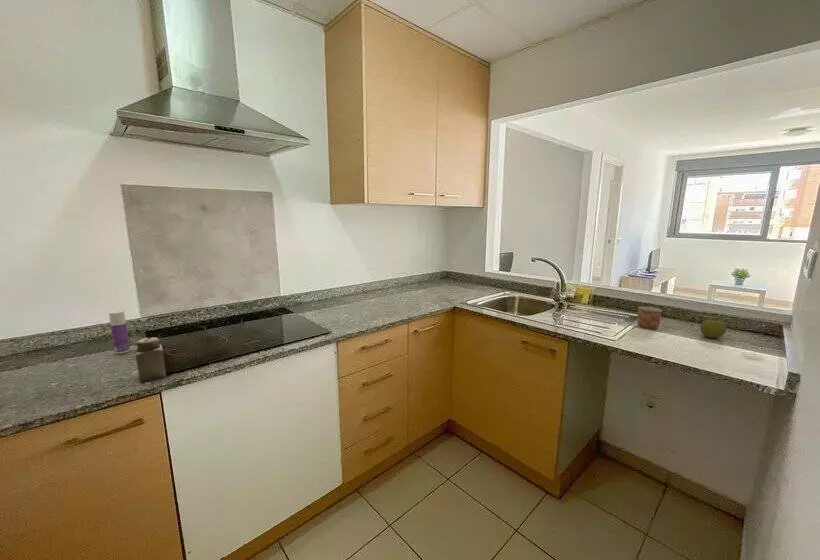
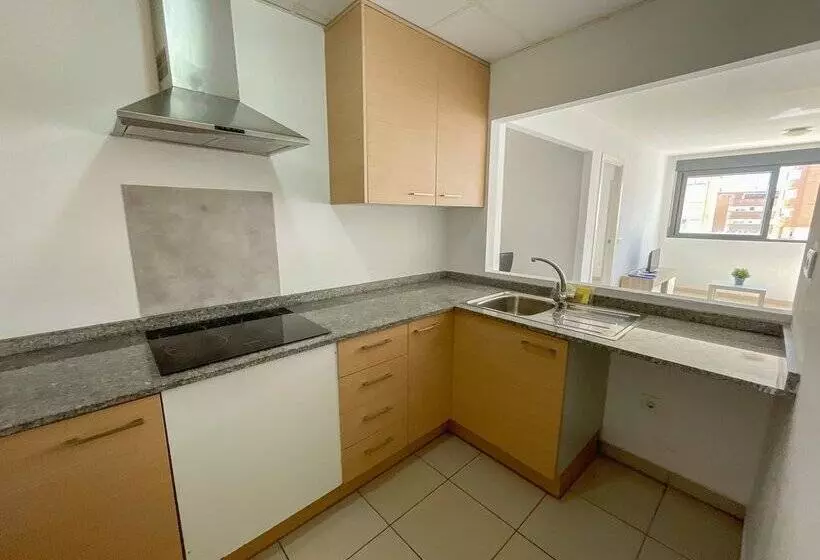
- apple (712, 328)
- bottle (119, 331)
- mug (648, 318)
- salt shaker (150, 357)
